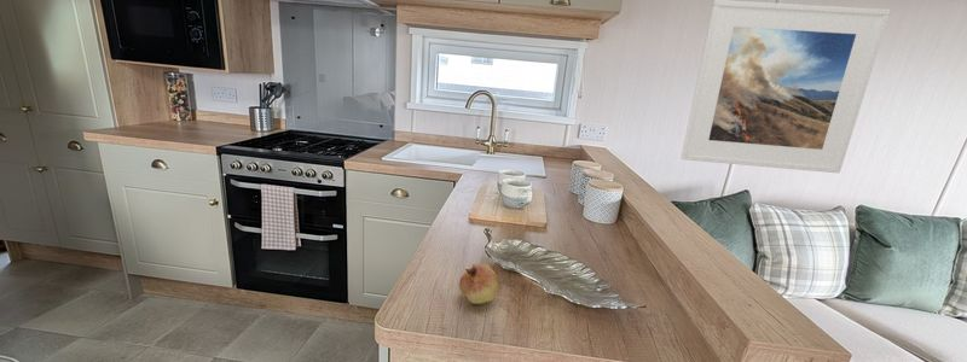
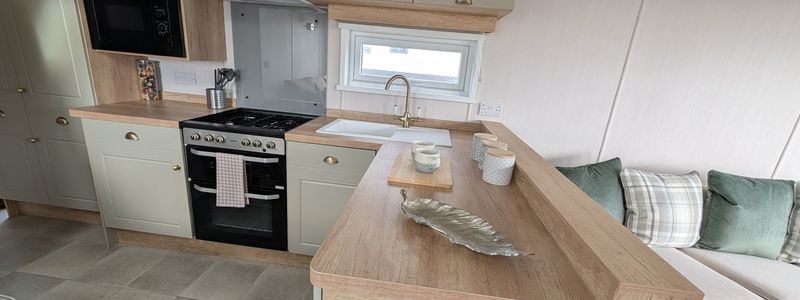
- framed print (777, 89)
- fruit (479, 281)
